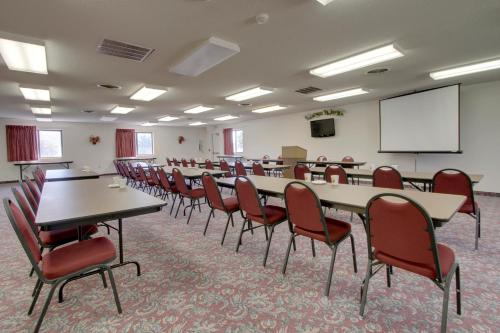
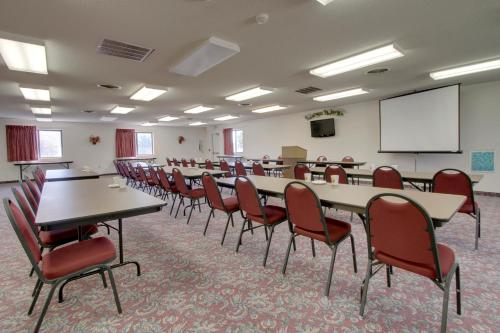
+ wall art (482, 161)
